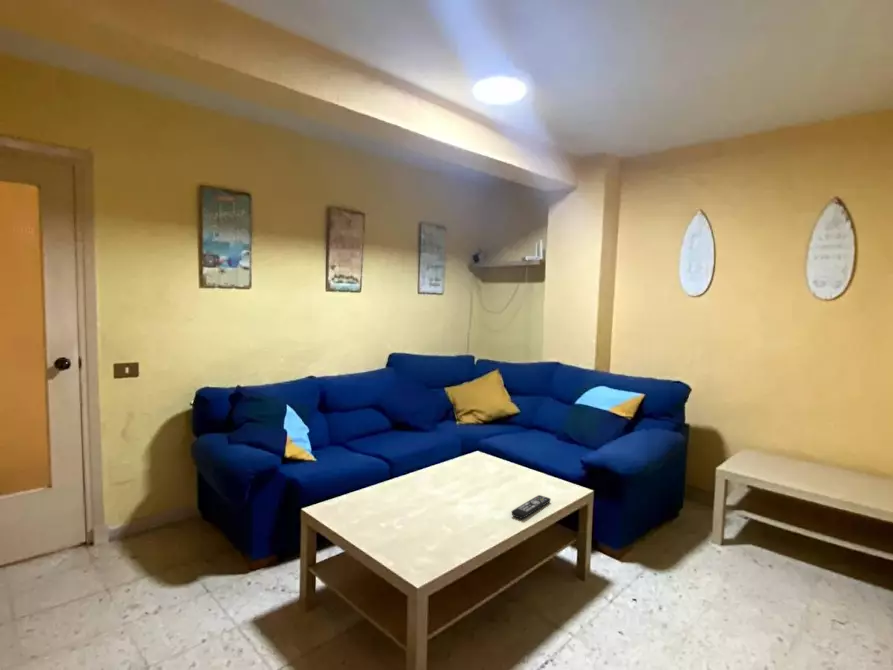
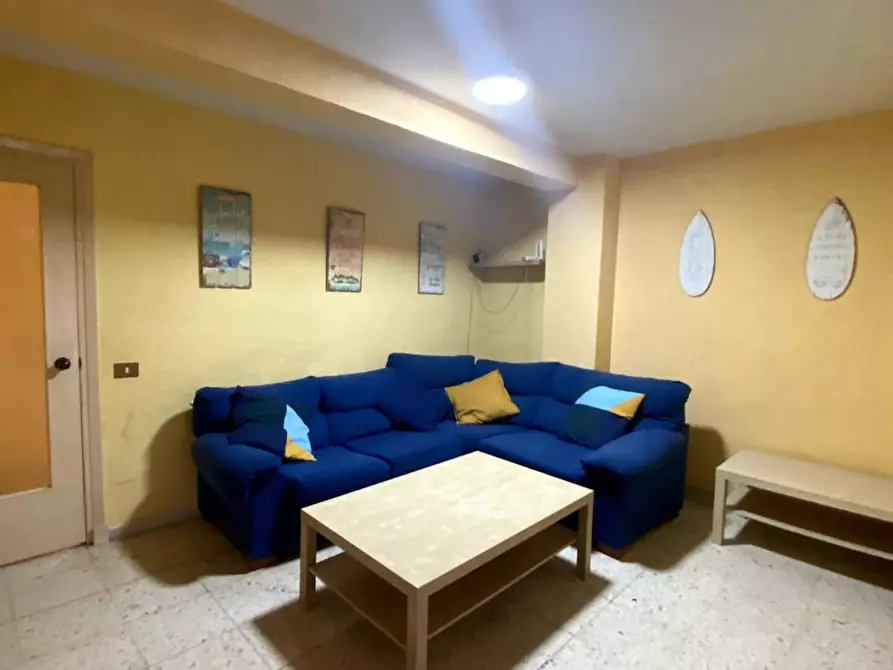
- remote control (531, 506)
